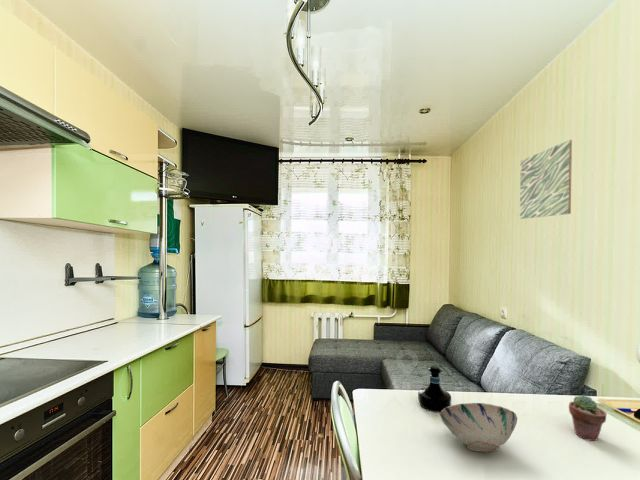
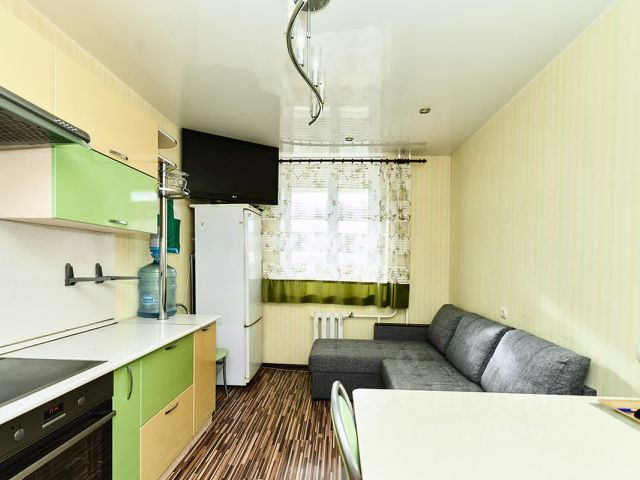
- tequila bottle (434, 386)
- potted succulent (586, 415)
- wall art (542, 184)
- bowl (477, 419)
